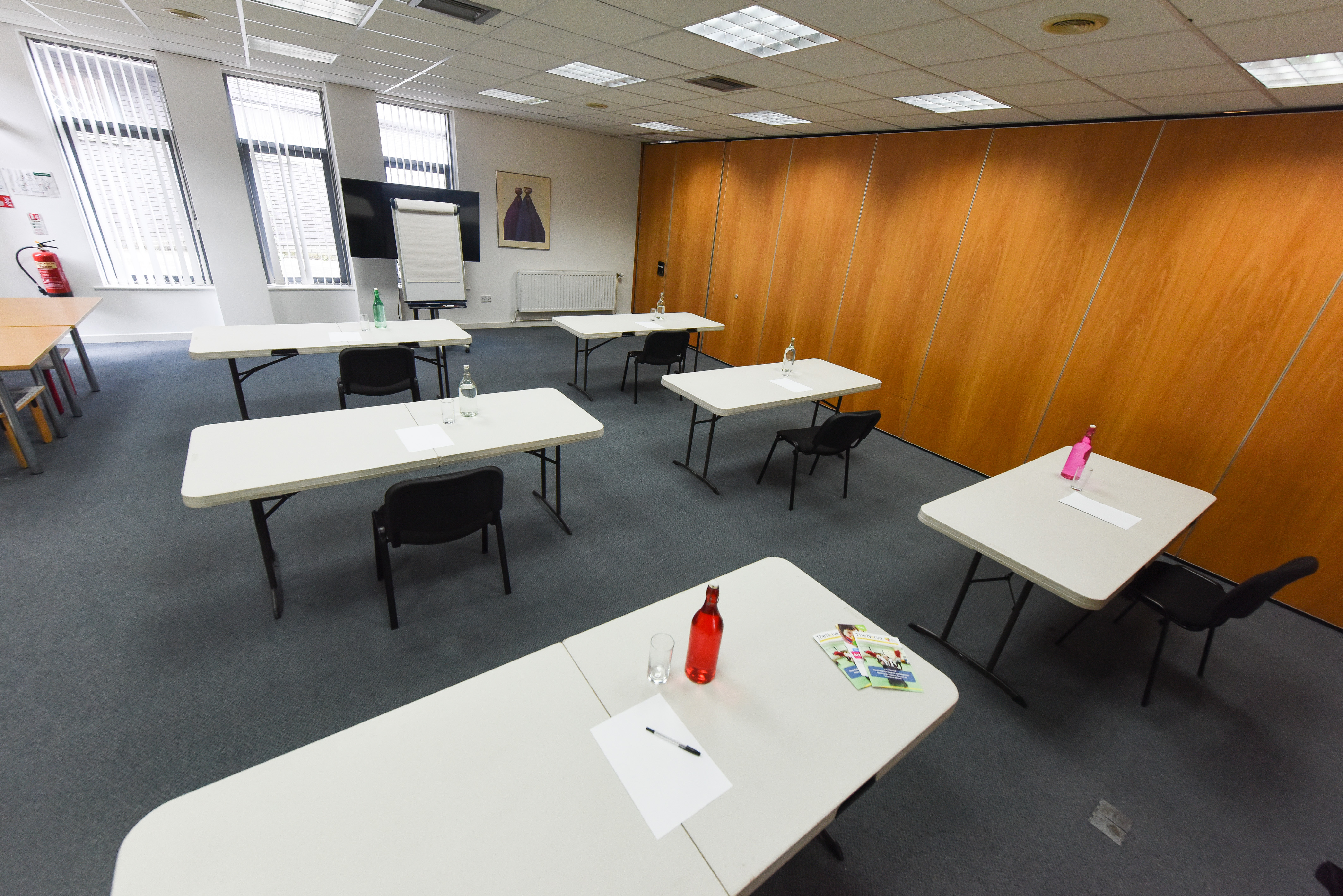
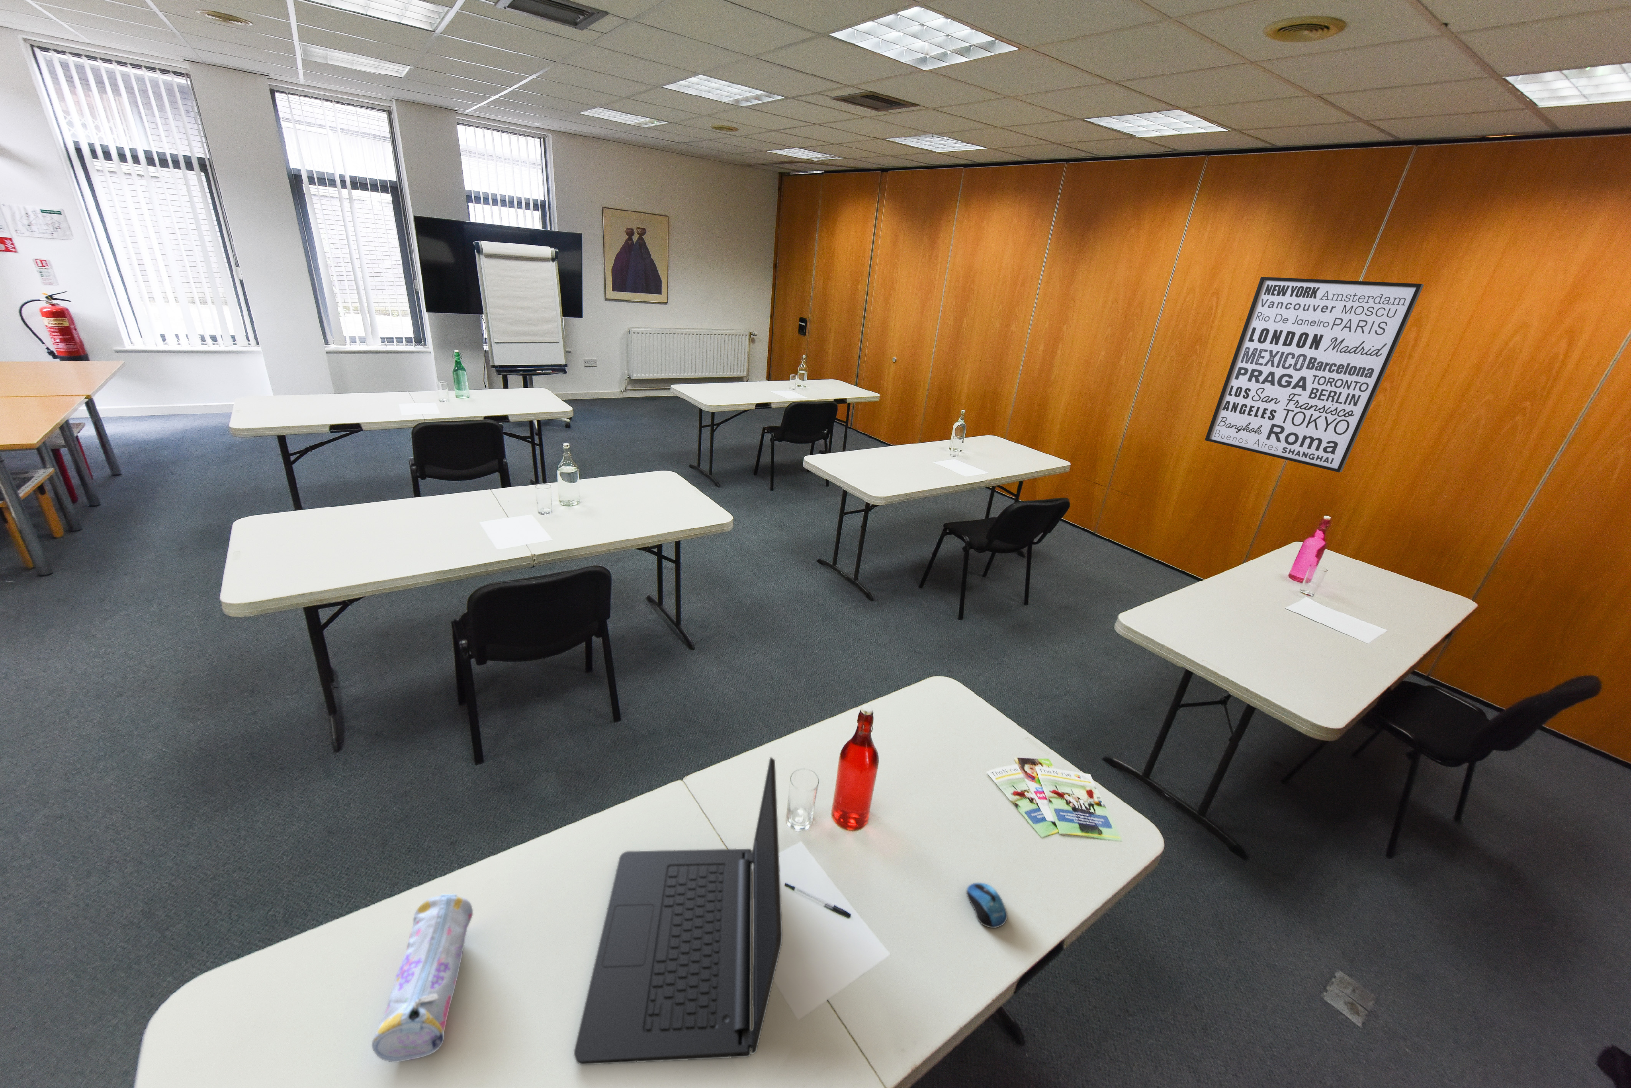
+ laptop (686, 890)
+ pencil case (426, 971)
+ computer mouse (986, 900)
+ wall art (1301, 373)
